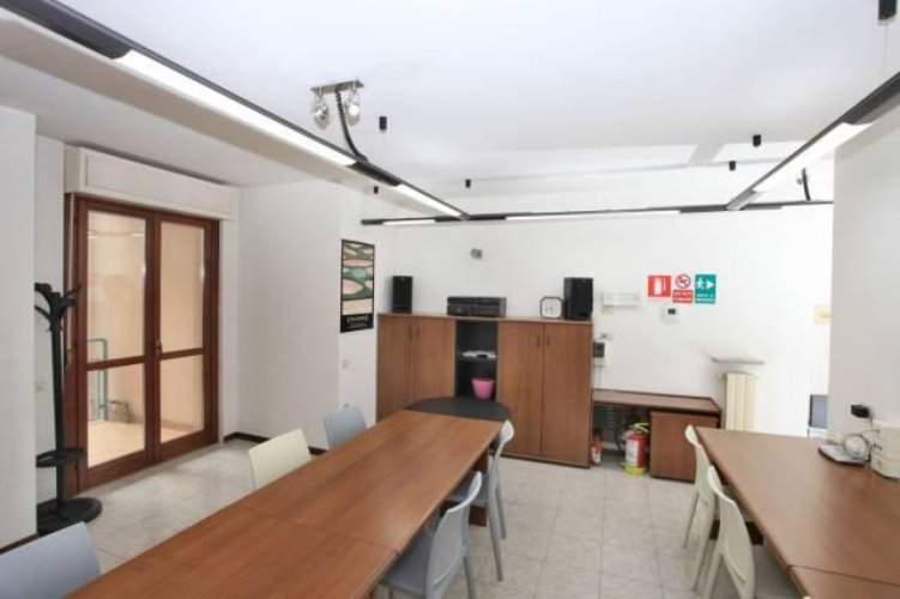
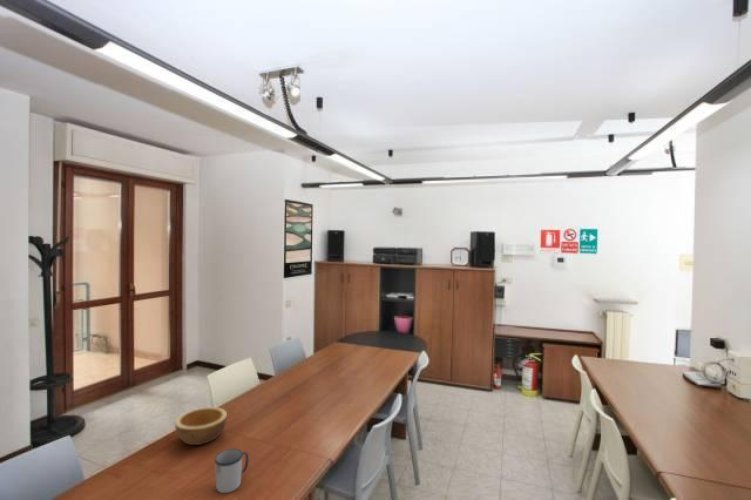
+ bowl (201, 427)
+ mug (231, 469)
